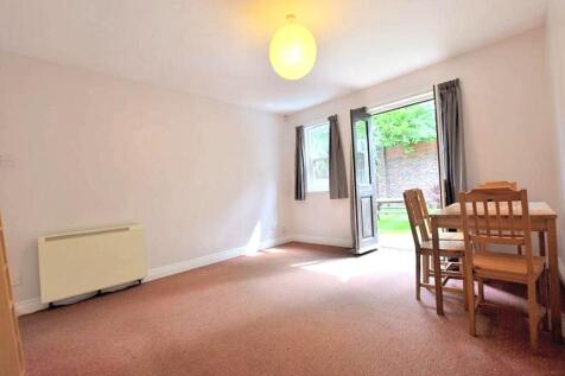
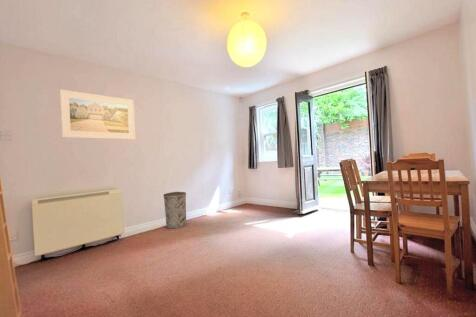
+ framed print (101, 116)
+ trash can (175, 208)
